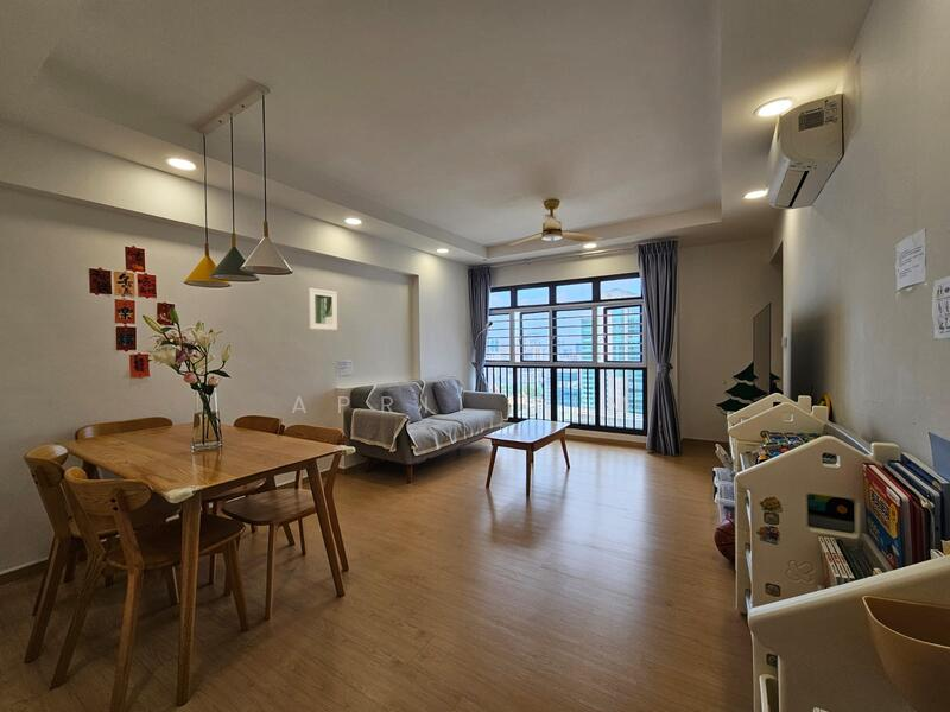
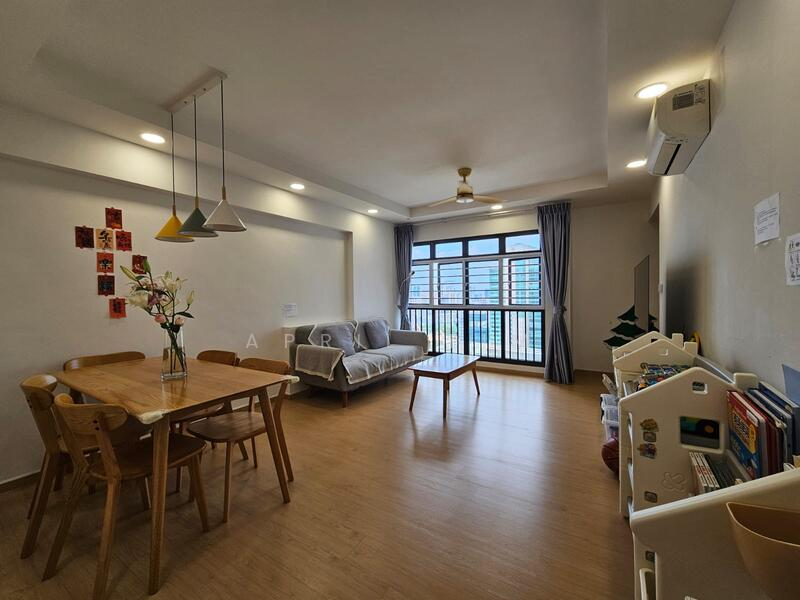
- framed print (323, 310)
